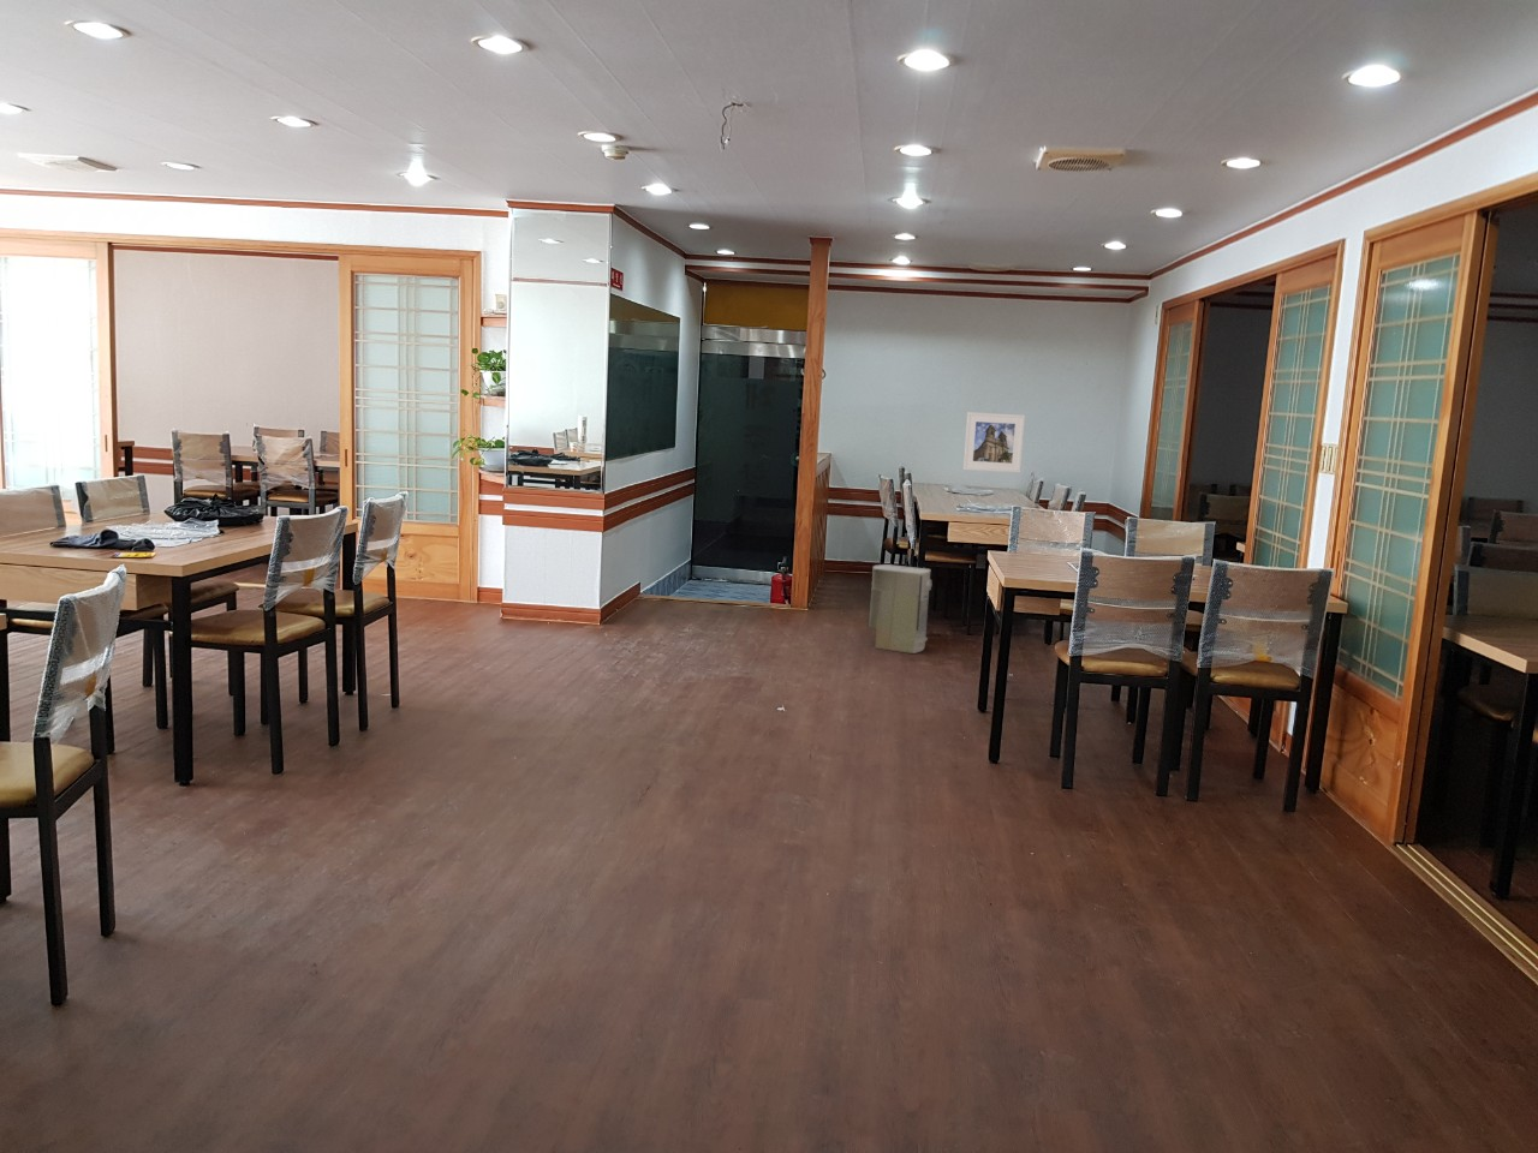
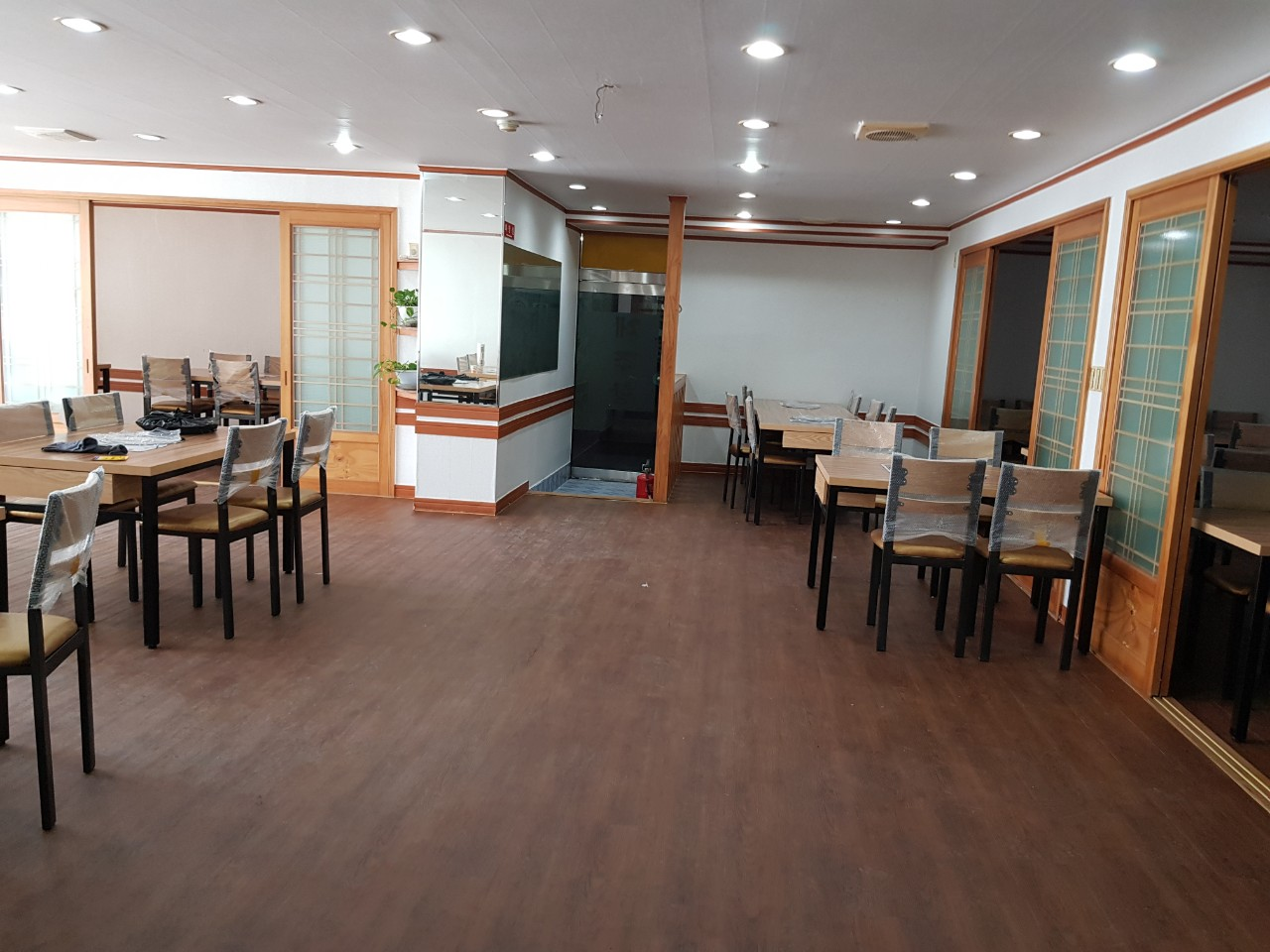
- air purifier (899, 608)
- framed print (994, 442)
